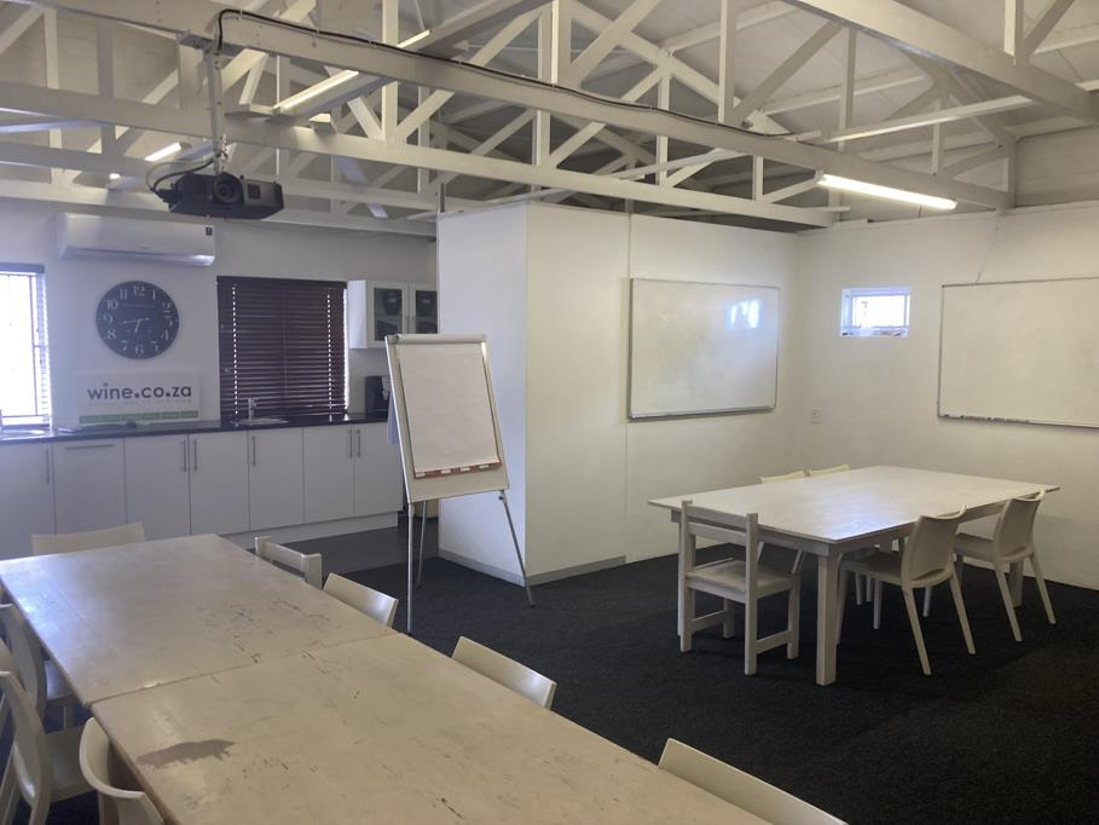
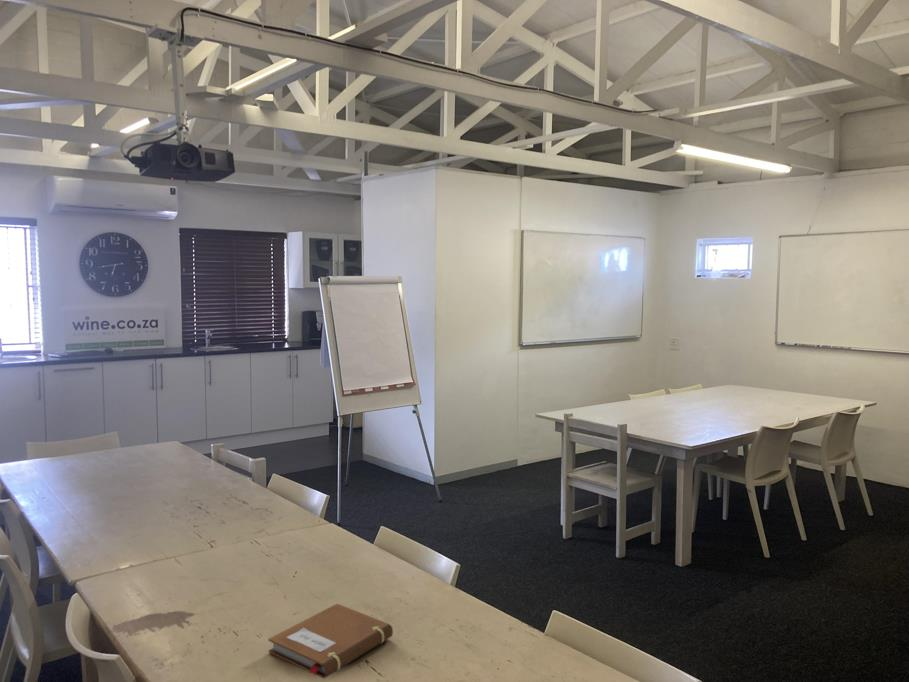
+ notebook (330, 639)
